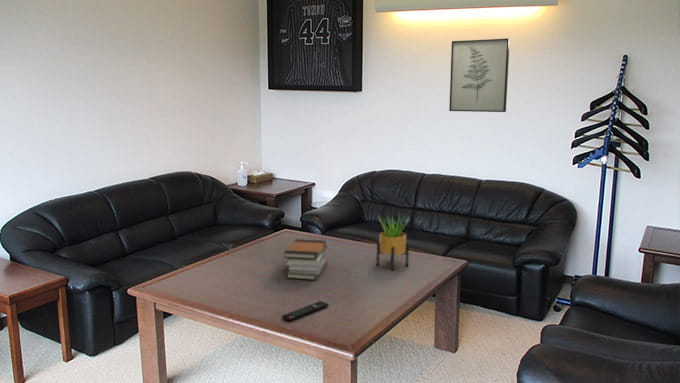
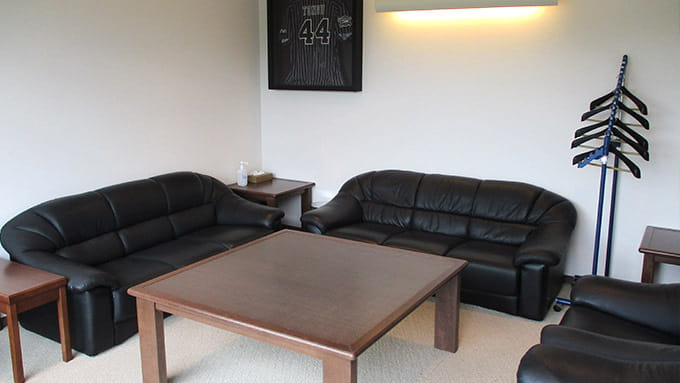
- book stack (306, 259)
- wall art (478, 76)
- potted plant (393, 239)
- remote control (305, 311)
